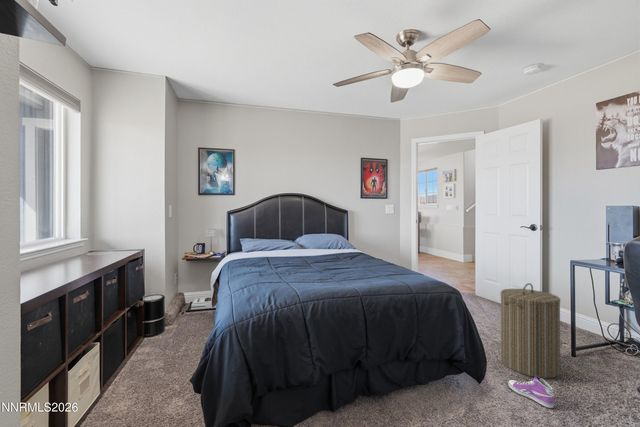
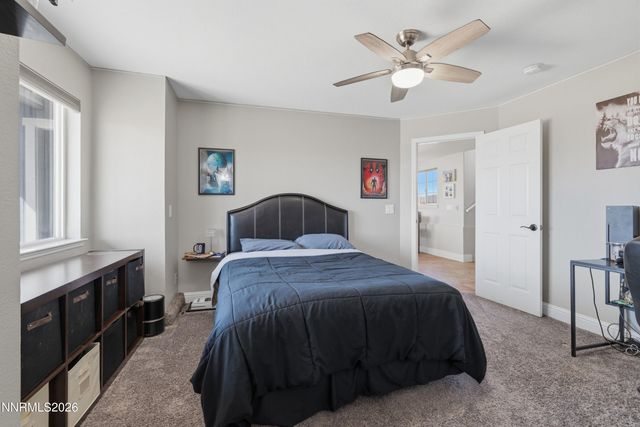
- sneaker (530, 384)
- laundry hamper (529, 324)
